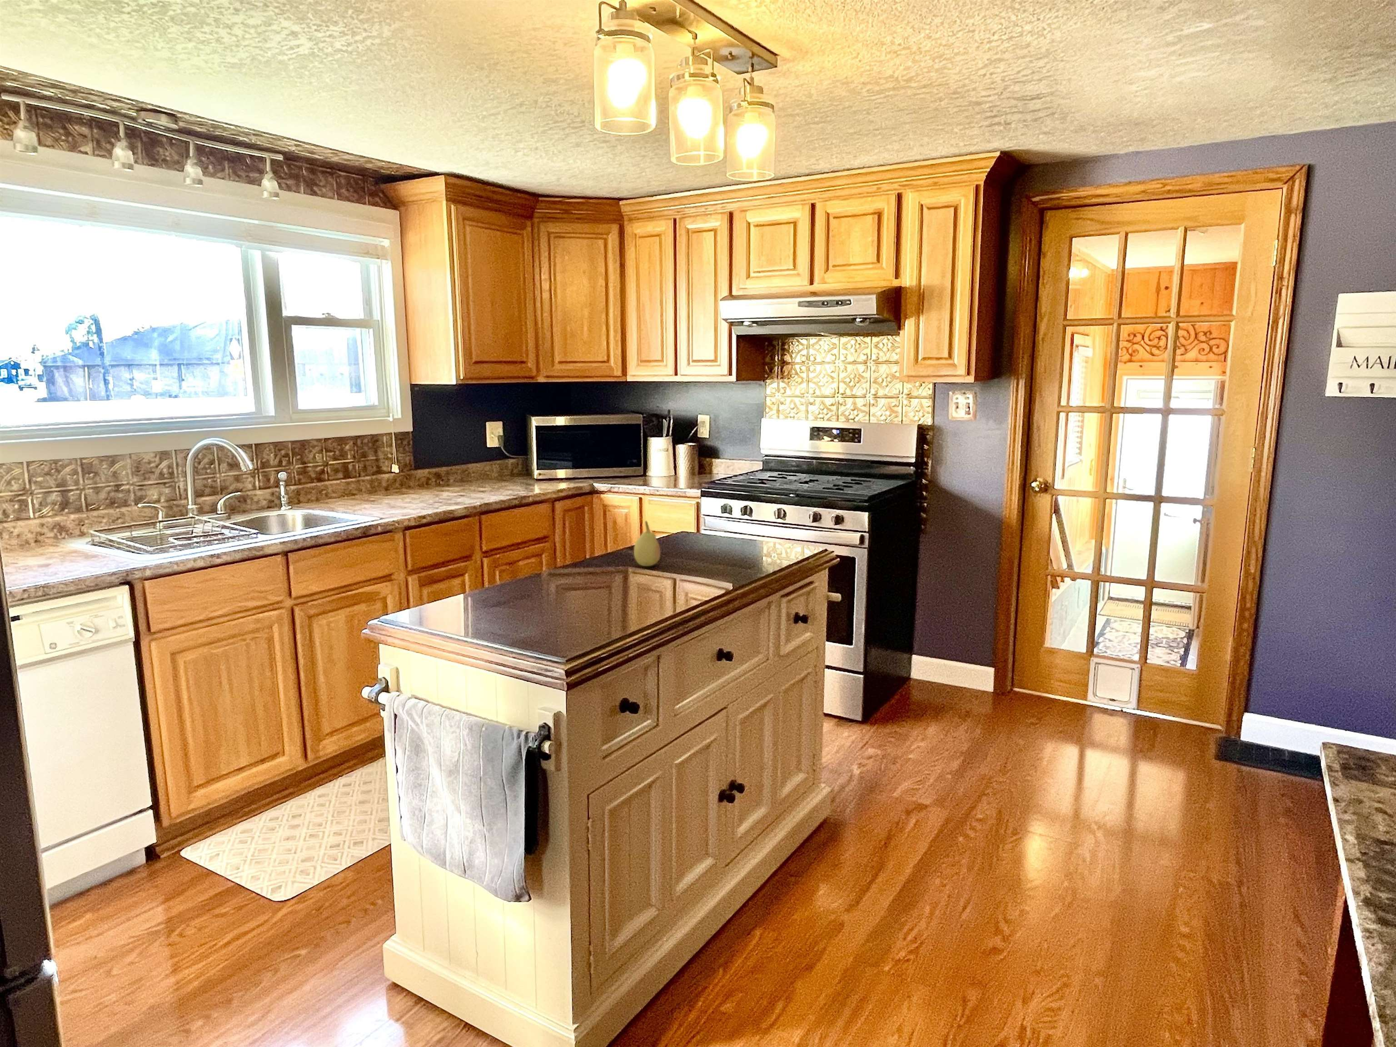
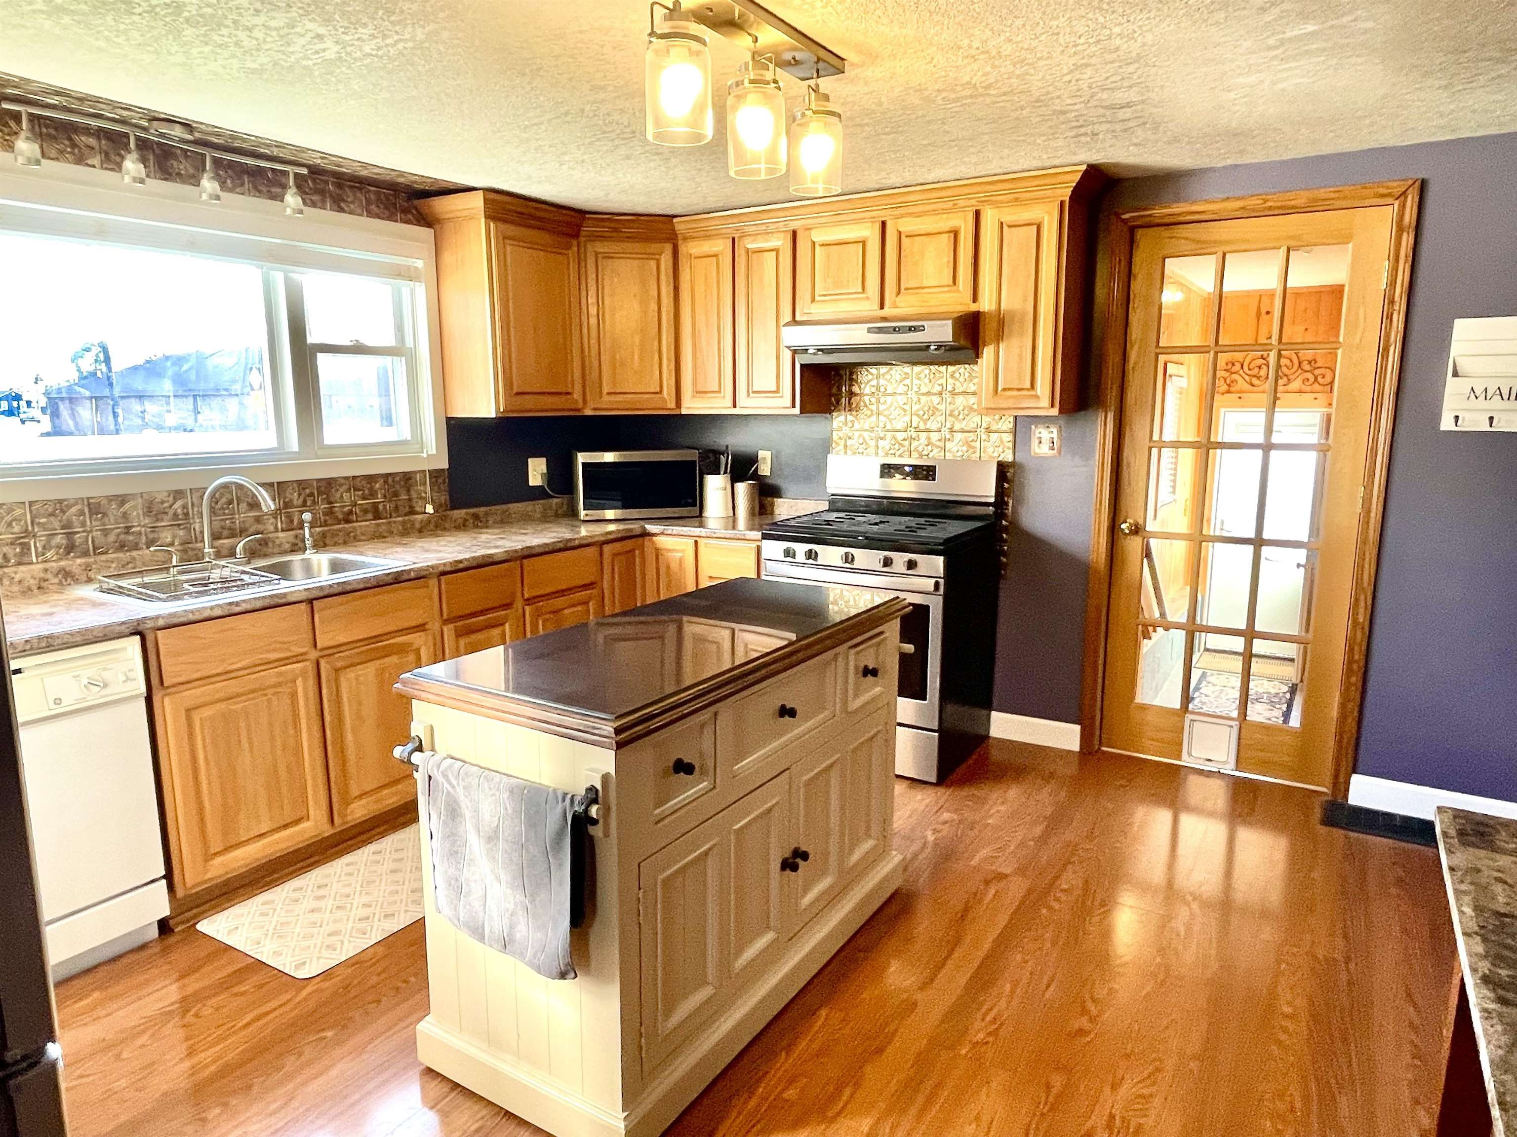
- fruit (647, 542)
